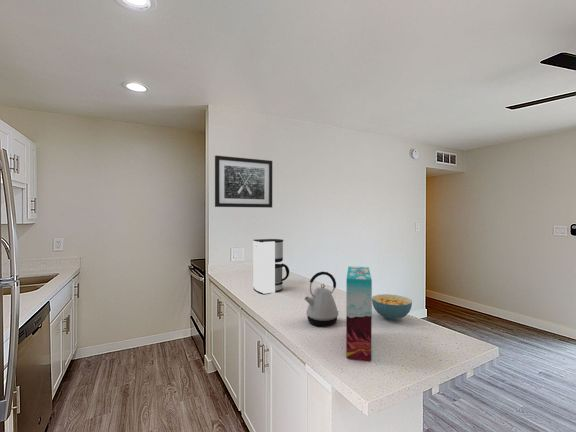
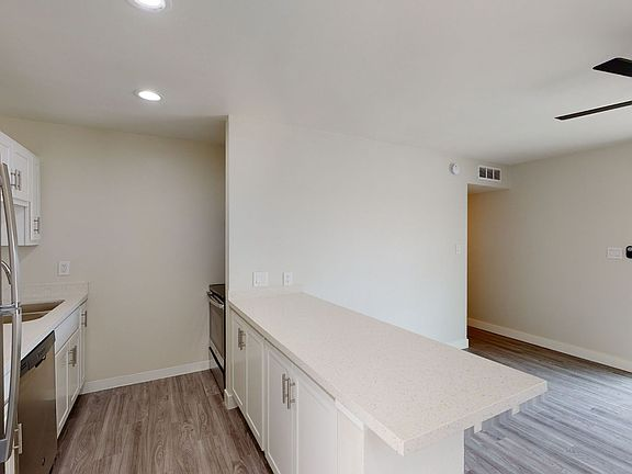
- wall art (244, 182)
- coffee maker (272, 264)
- kettle (321, 296)
- cereal bowl (391, 308)
- cereal box (358, 308)
